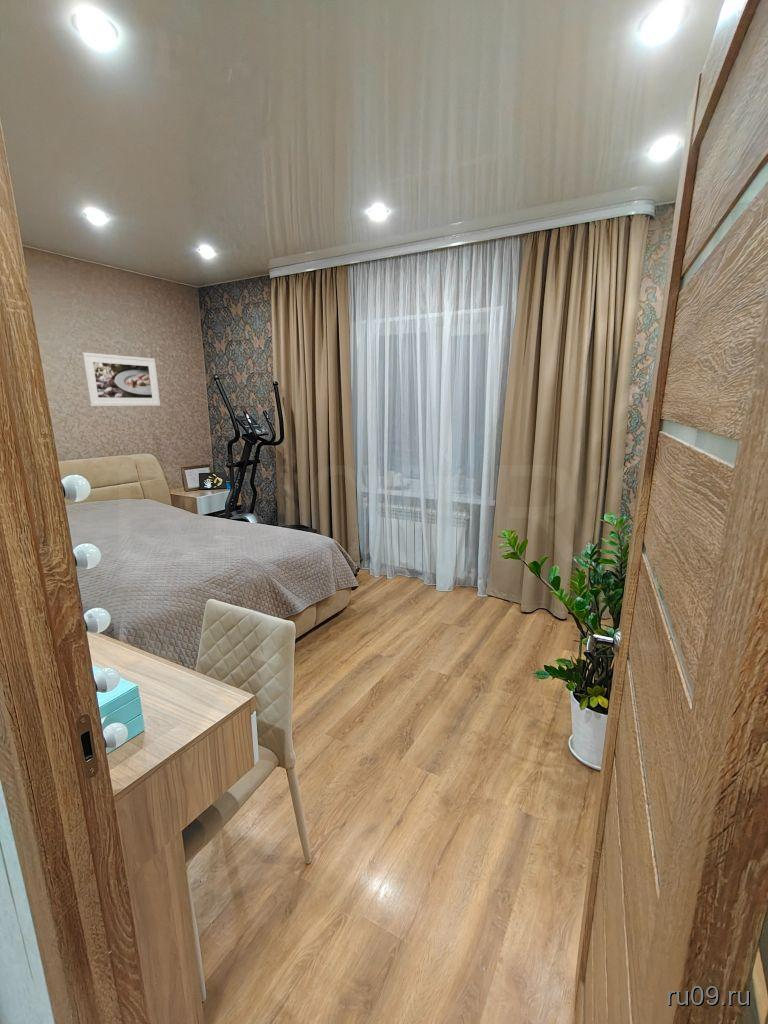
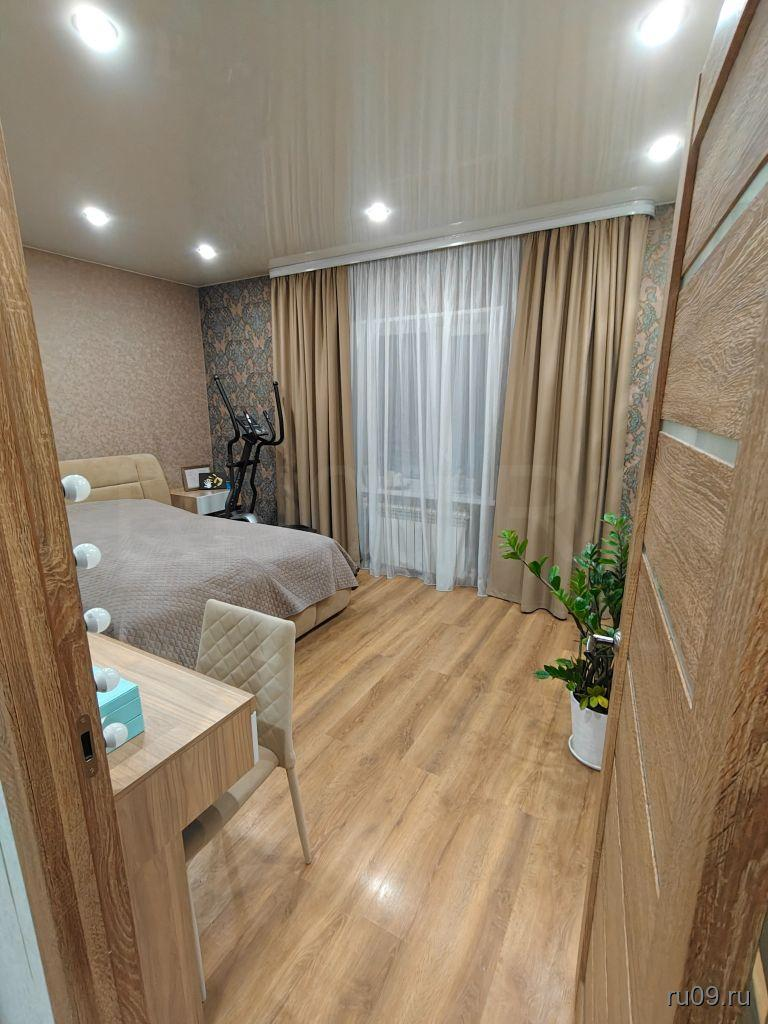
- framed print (123, 381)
